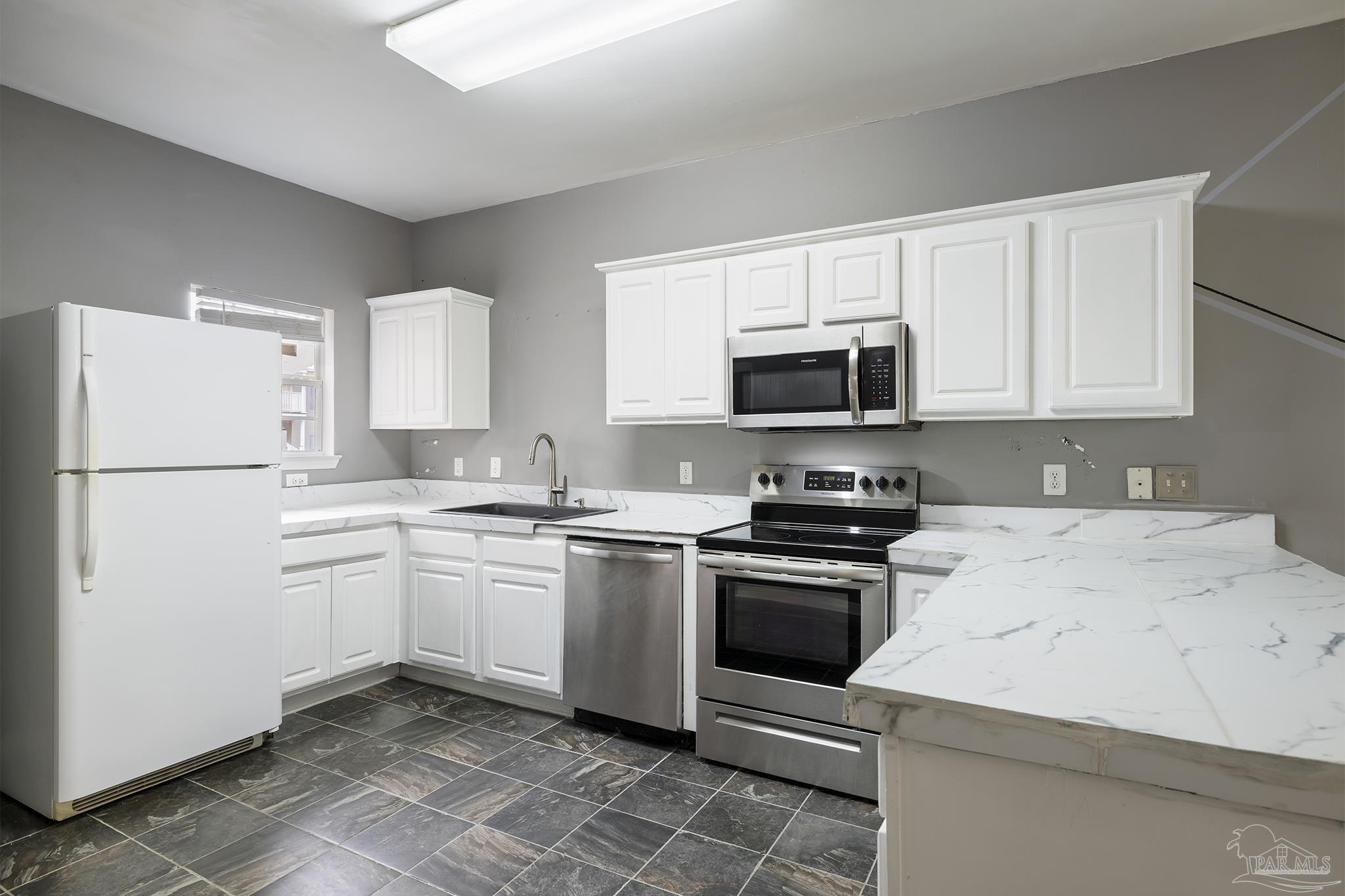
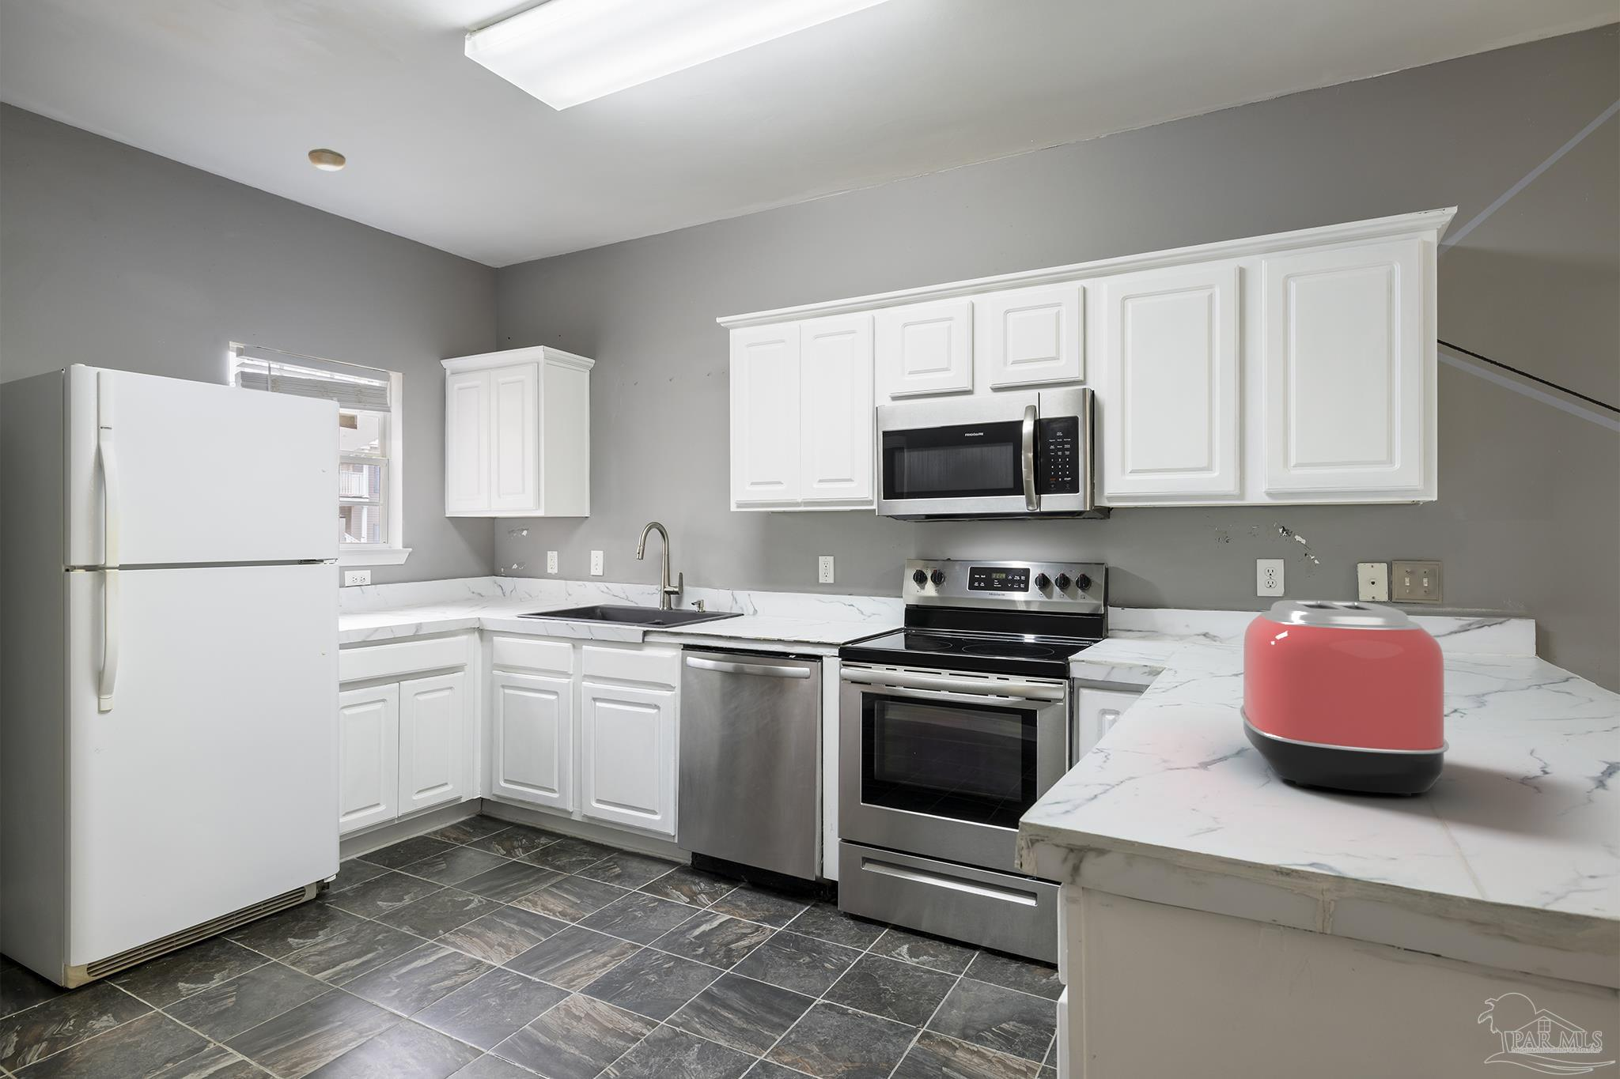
+ toaster (1332, 685)
+ smoke detector (326, 160)
